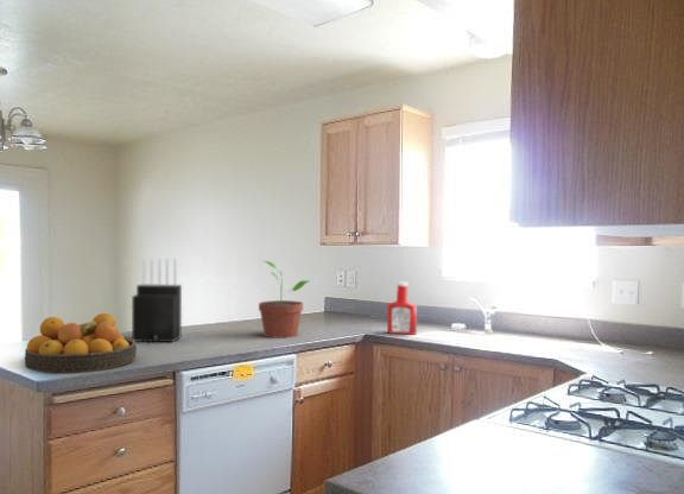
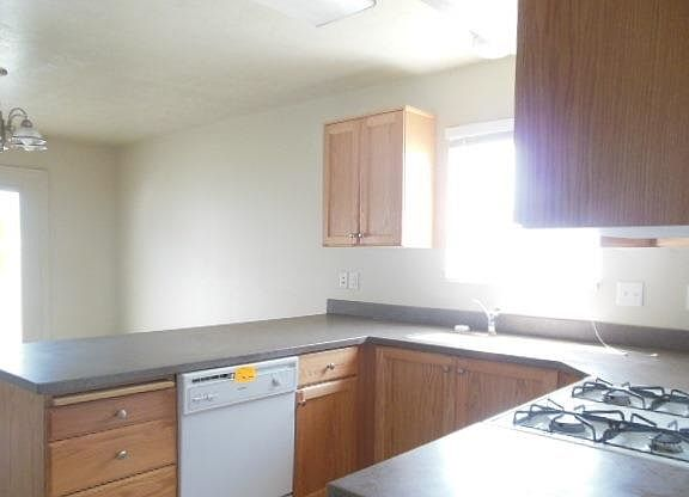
- fruit bowl (82, 338)
- potted plant (280, 298)
- knife block (156, 299)
- soap bottle (401, 306)
